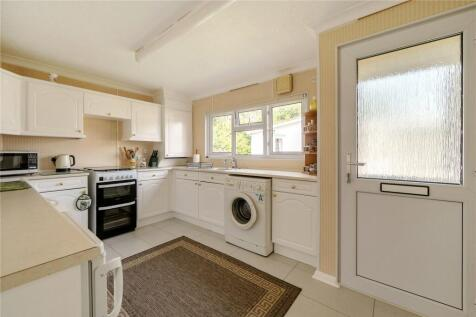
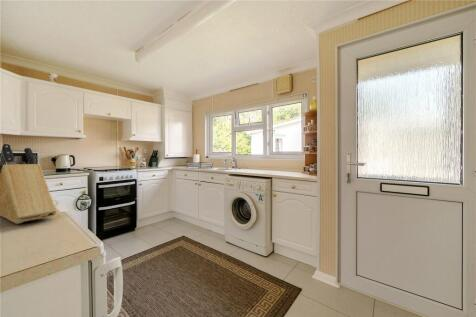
+ knife block (22, 179)
